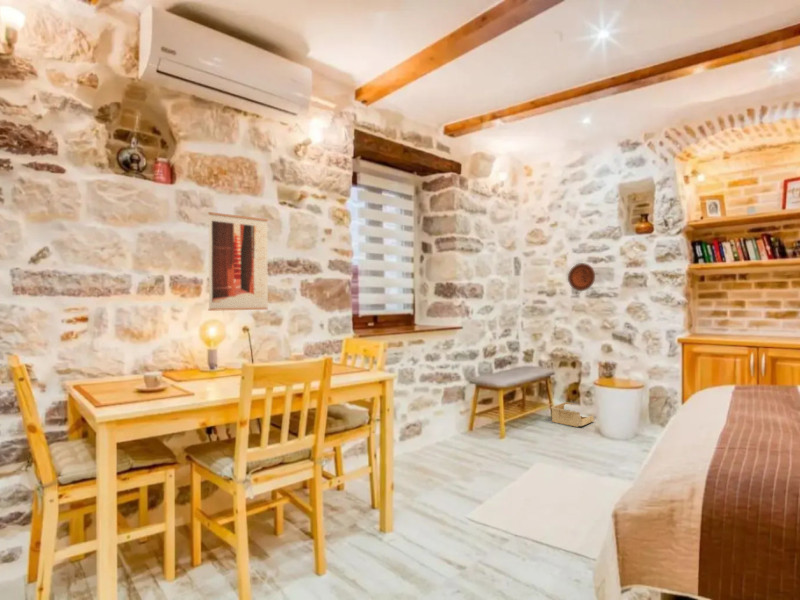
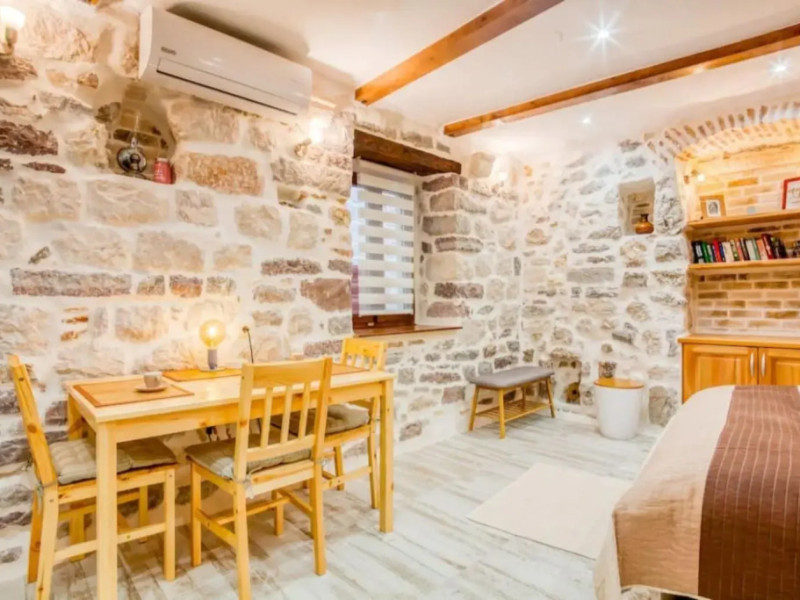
- storage bin (572, 414)
- wall art (239, 263)
- decorative plate (581, 277)
